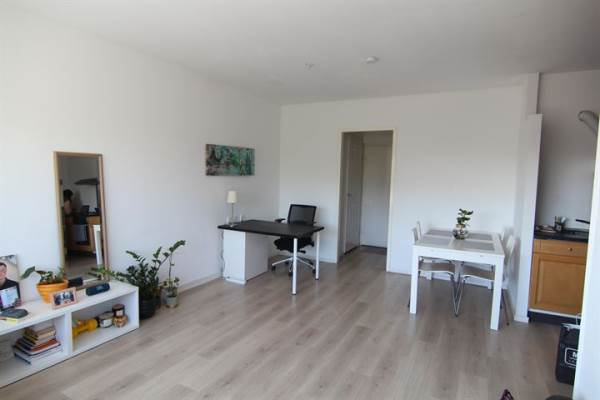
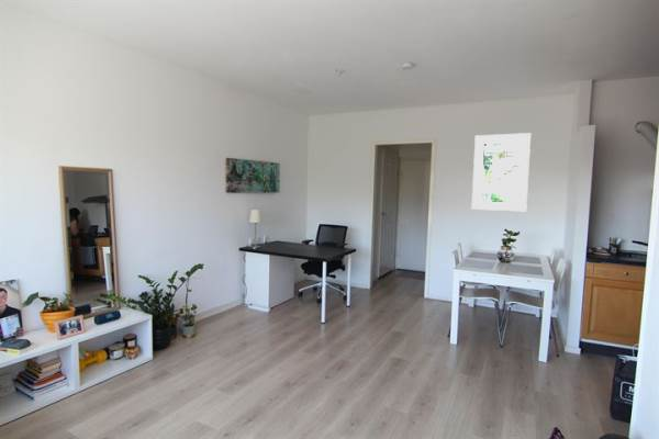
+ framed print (500, 172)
